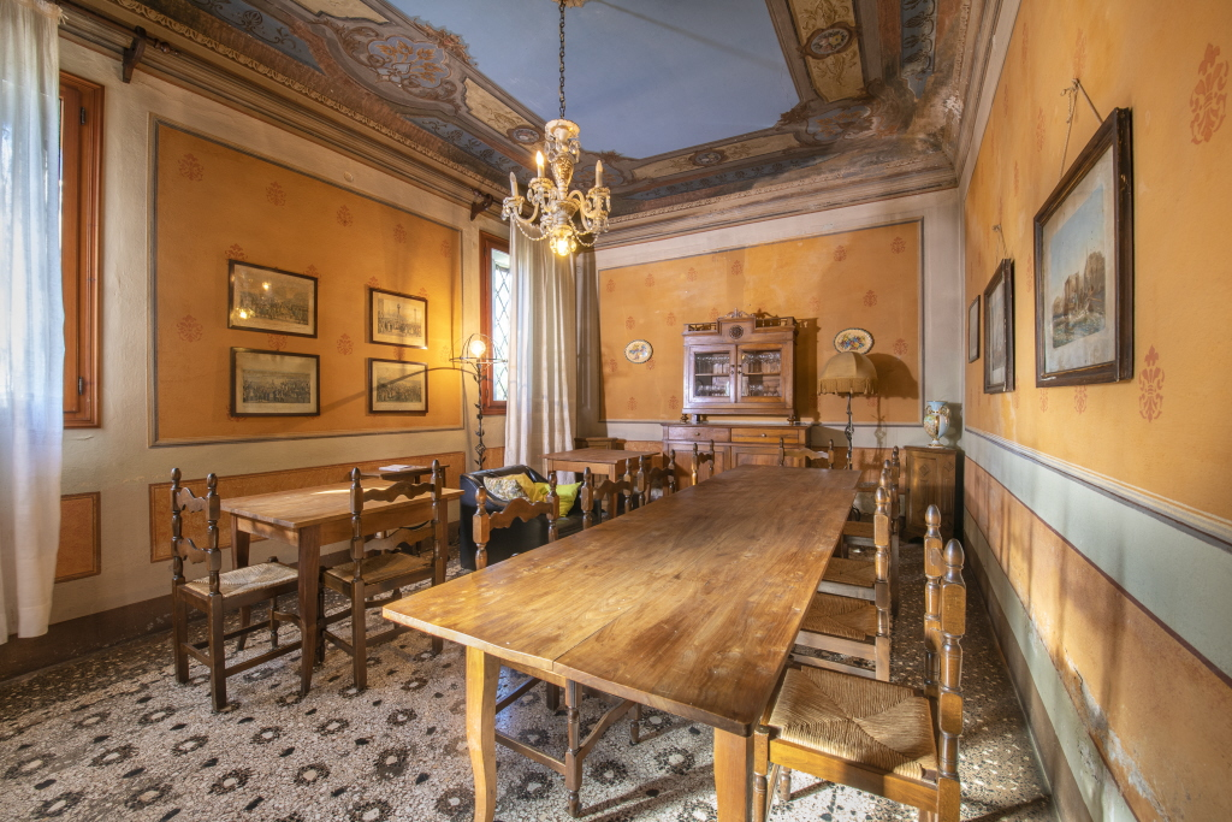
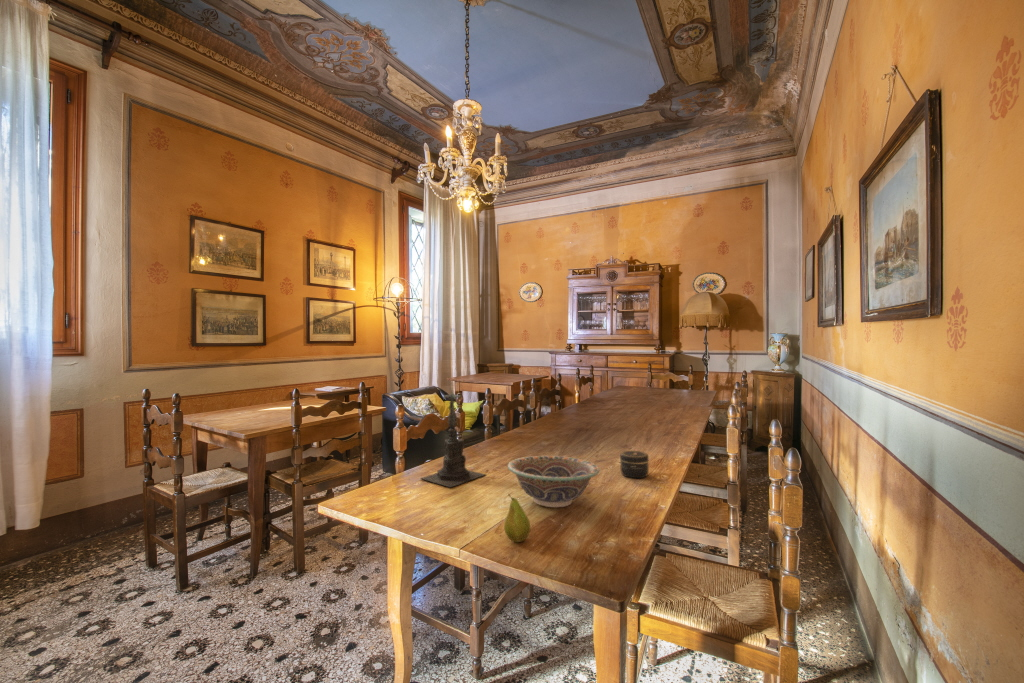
+ fruit (517, 516)
+ decorative bowl (553, 482)
+ candle holder (453, 429)
+ jar (634, 464)
